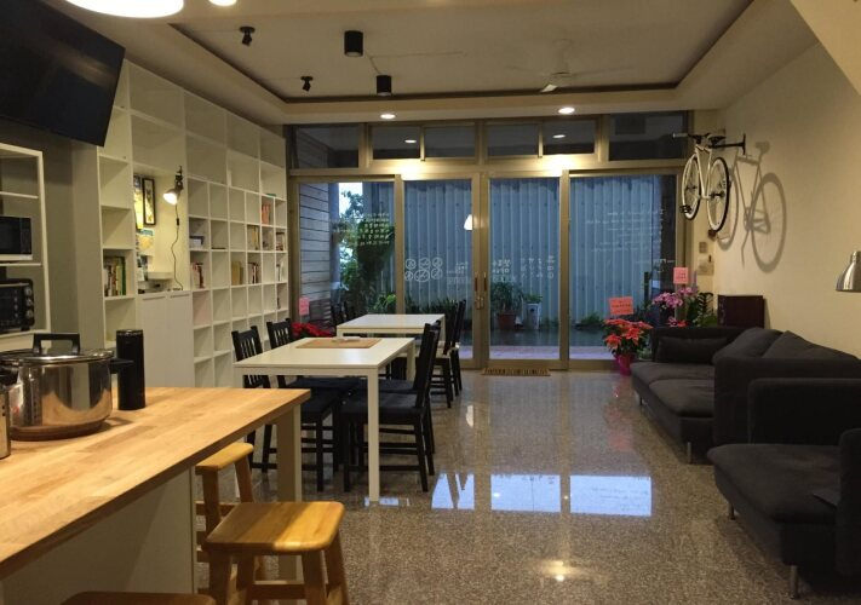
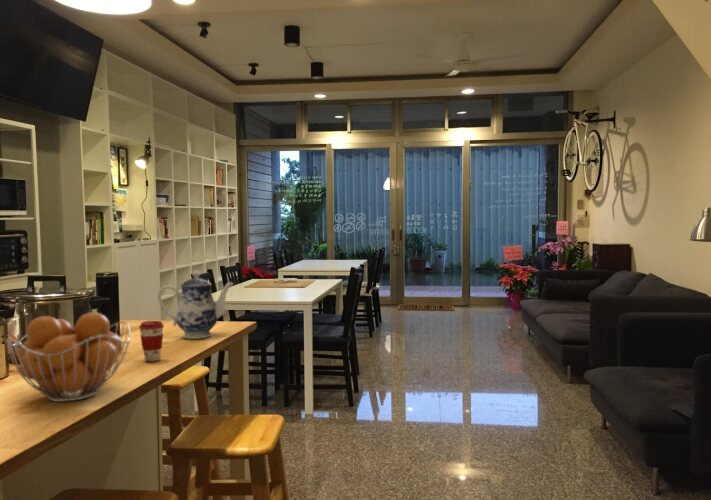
+ coffee cup (152, 341)
+ fruit basket (72, 354)
+ teapot (196, 303)
